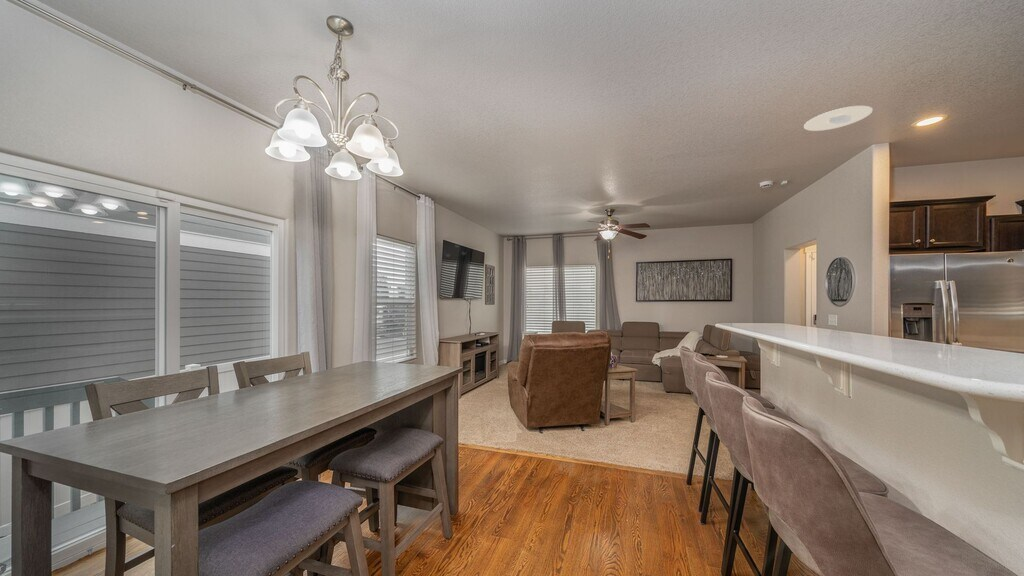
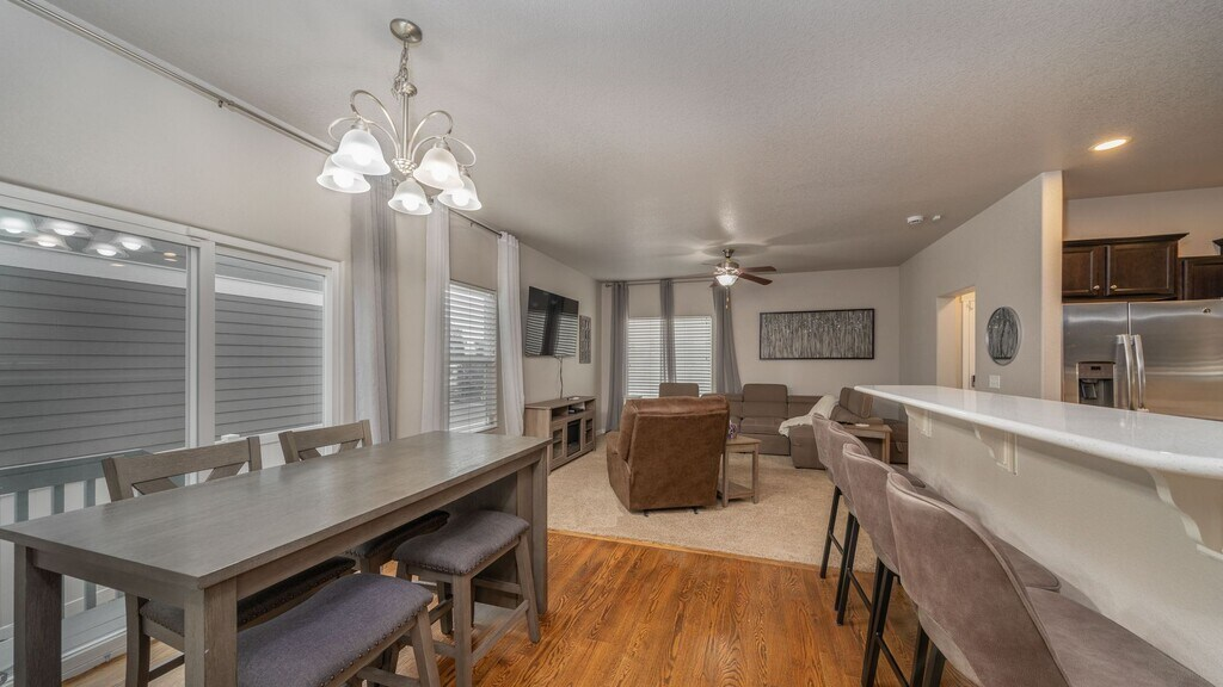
- recessed light (836, 116)
